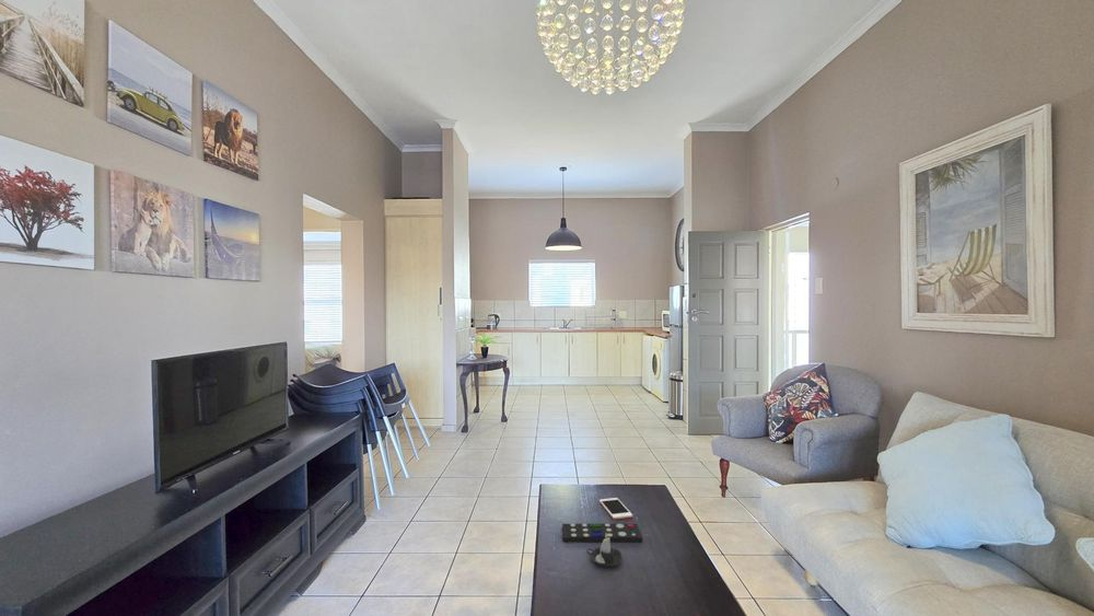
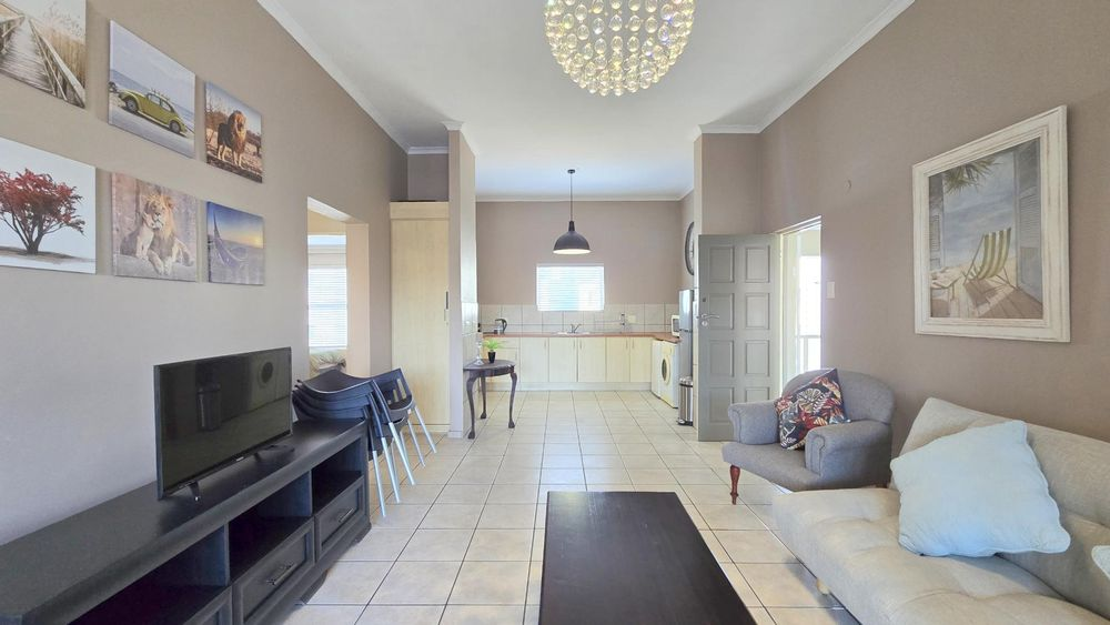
- candle (604, 546)
- remote control (601, 531)
- cell phone (615, 508)
